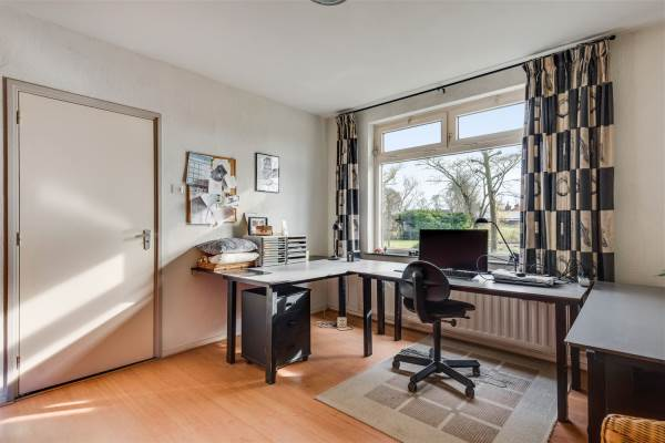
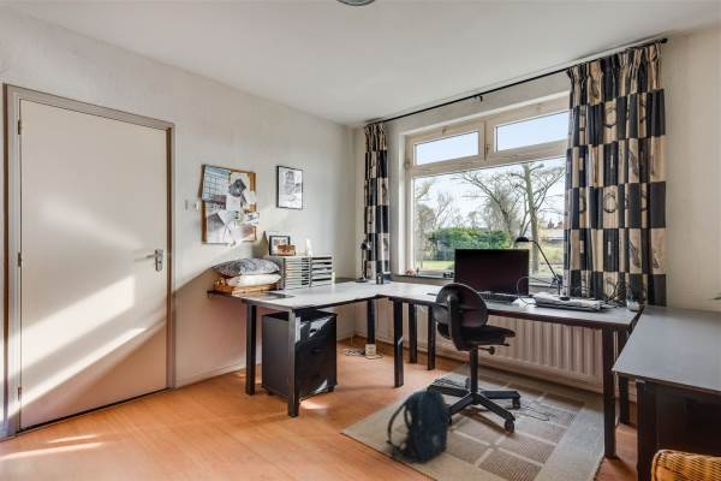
+ backpack (416, 417)
